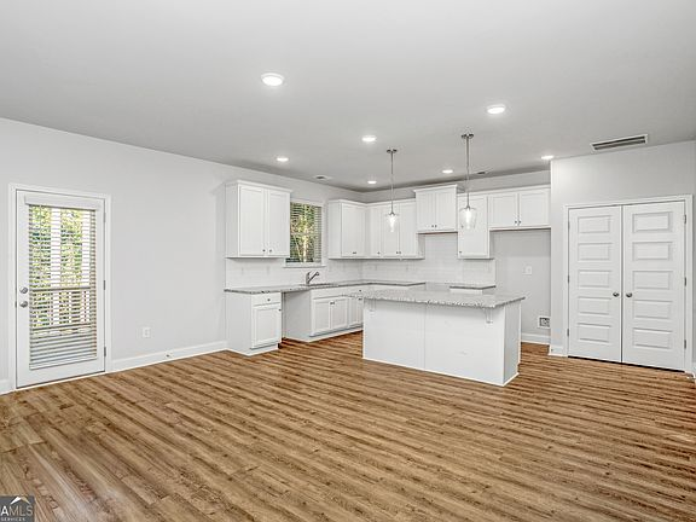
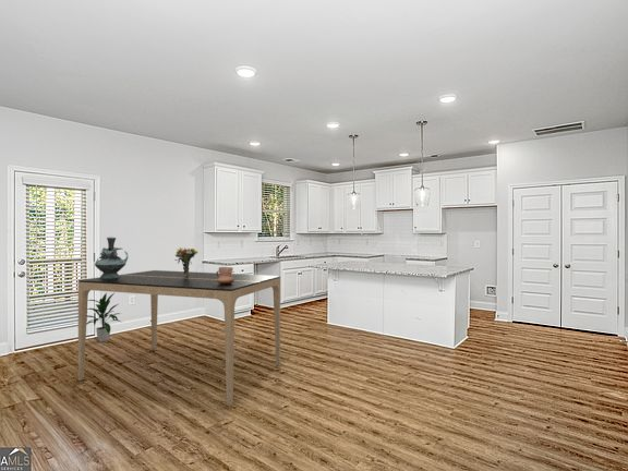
+ indoor plant (102, 316)
+ bouquet (184, 261)
+ dining table (156, 325)
+ decorative urn (111, 256)
+ ceramic jug (225, 275)
